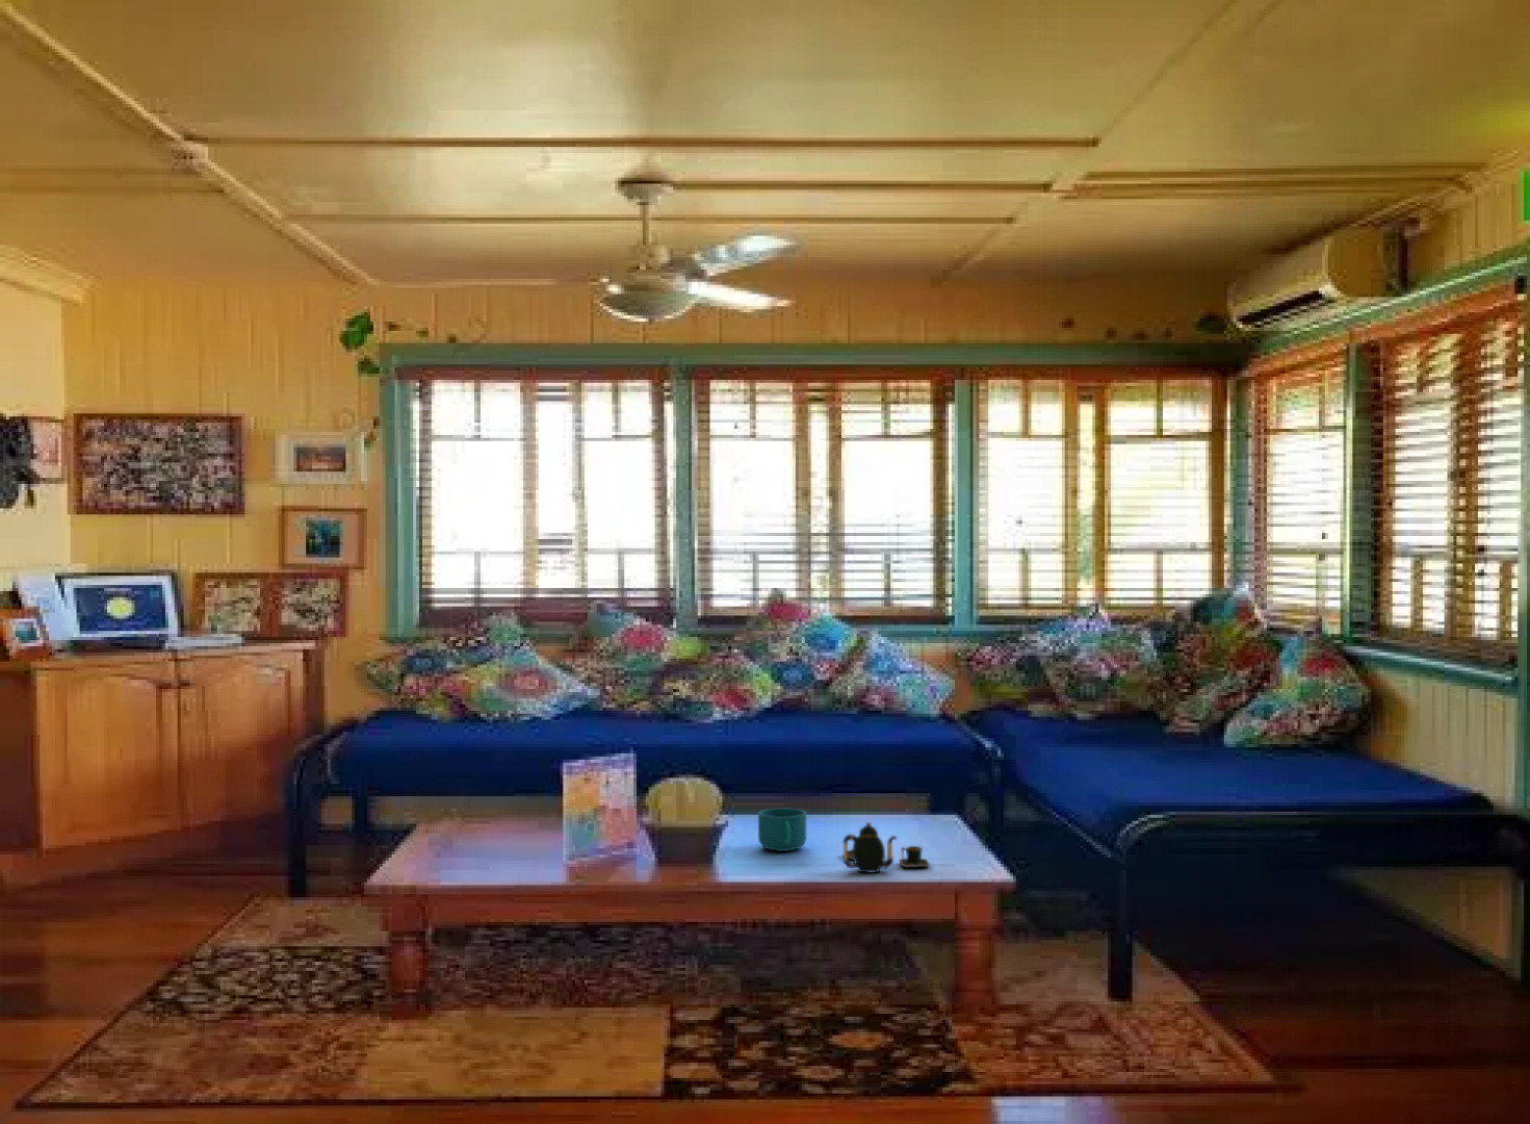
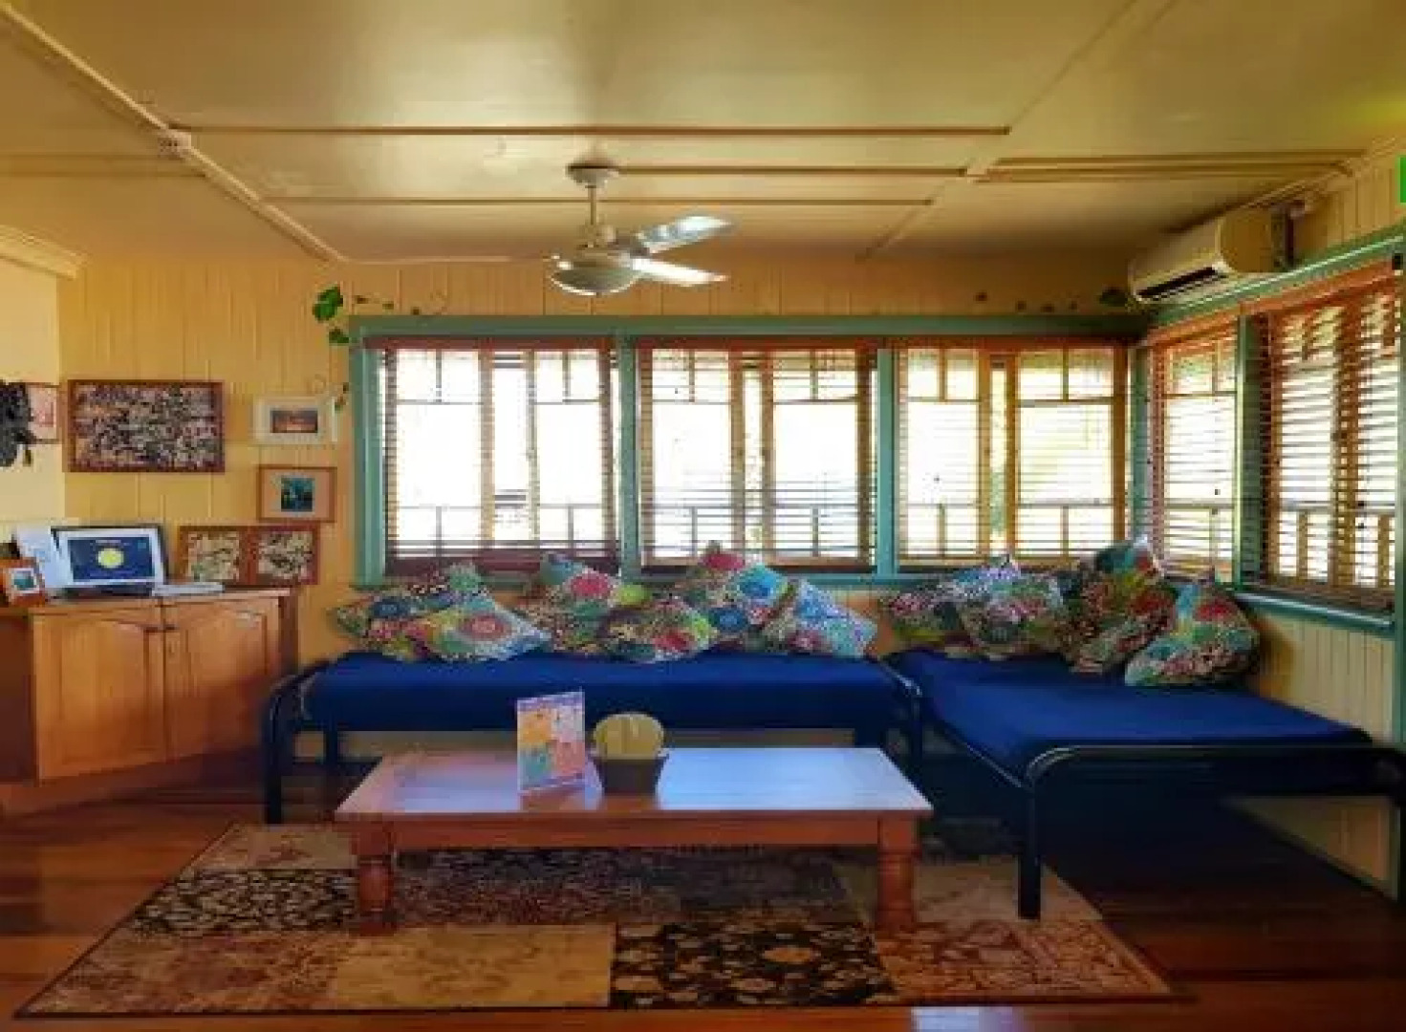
- teapot (881, 840)
- cup (783, 832)
